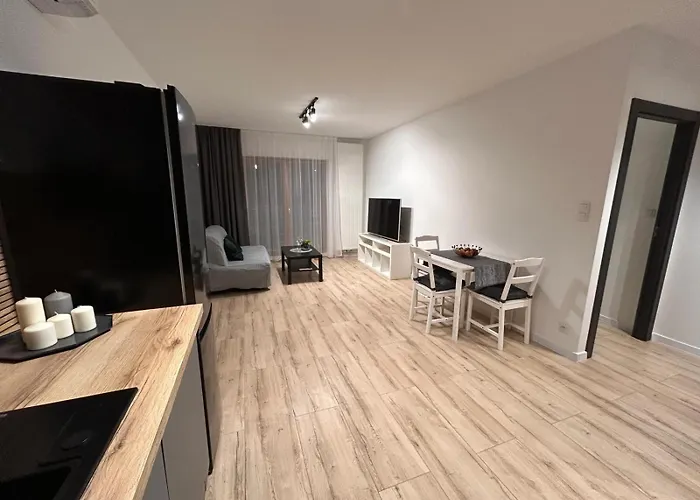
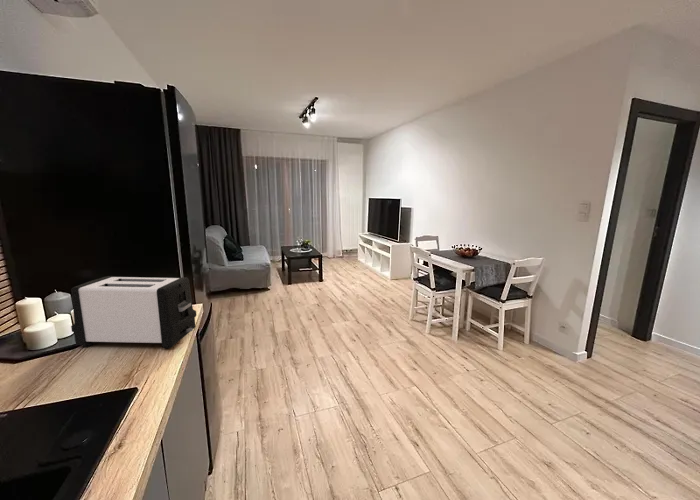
+ toaster (138, 310)
